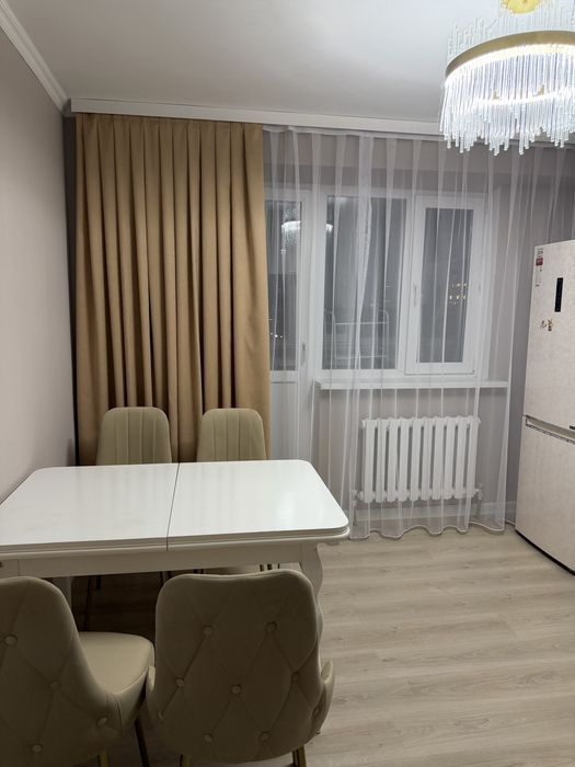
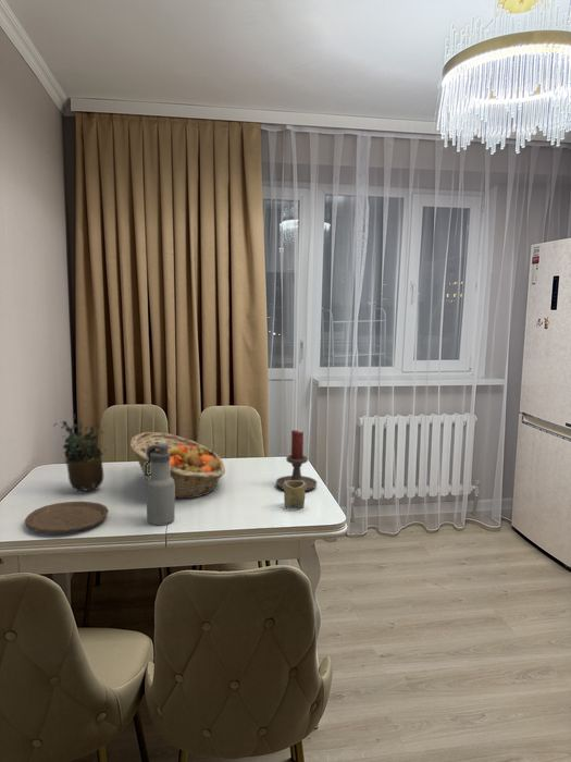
+ plate (67, 517)
+ fruit basket (178, 462)
+ potted plant (80, 450)
+ candle holder (298, 459)
+ cup (294, 494)
+ water bottle (160, 482)
